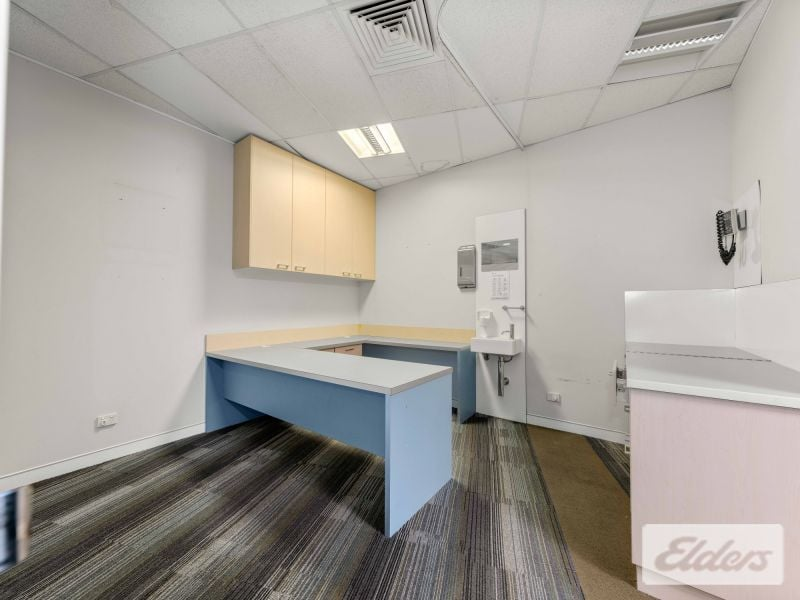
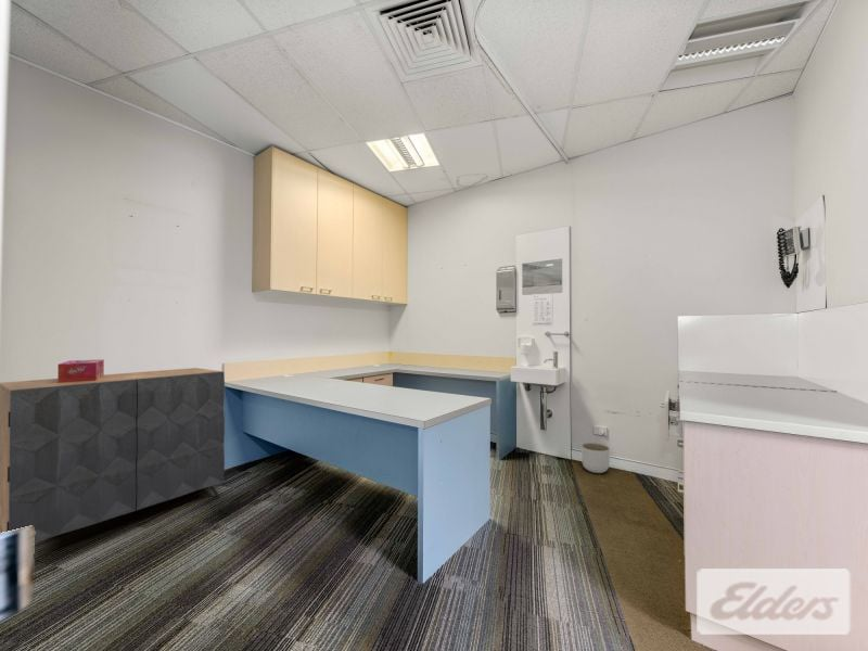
+ tissue box (82, 369)
+ dresser (124, 446)
+ planter (595, 458)
